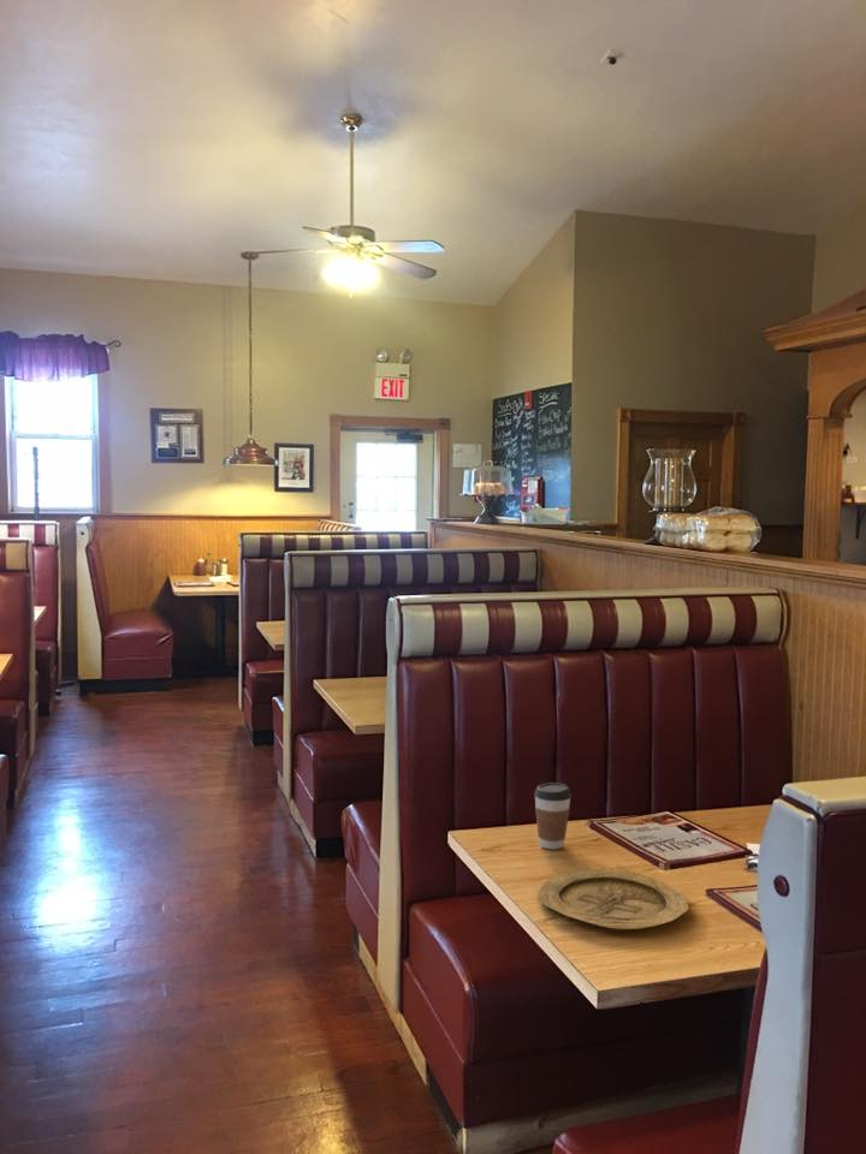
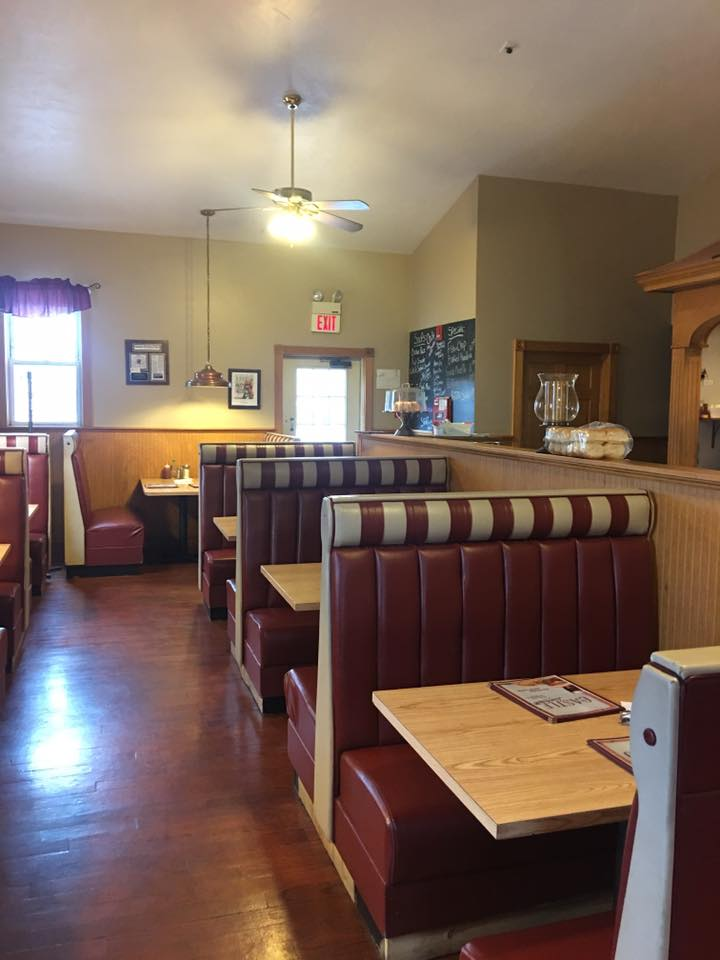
- coffee cup (552, 815)
- plate (611, 898)
